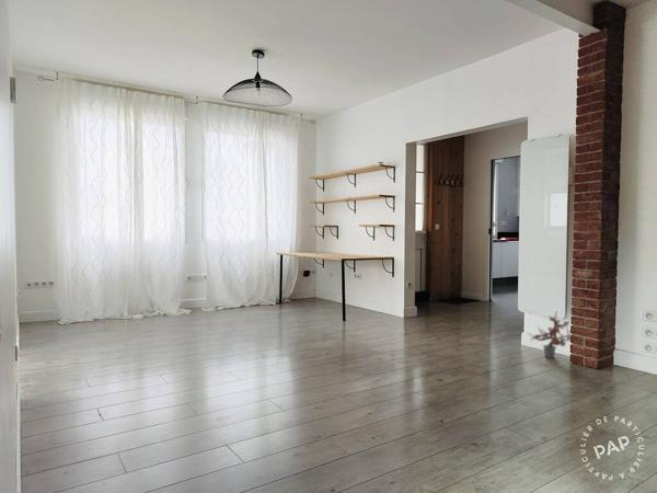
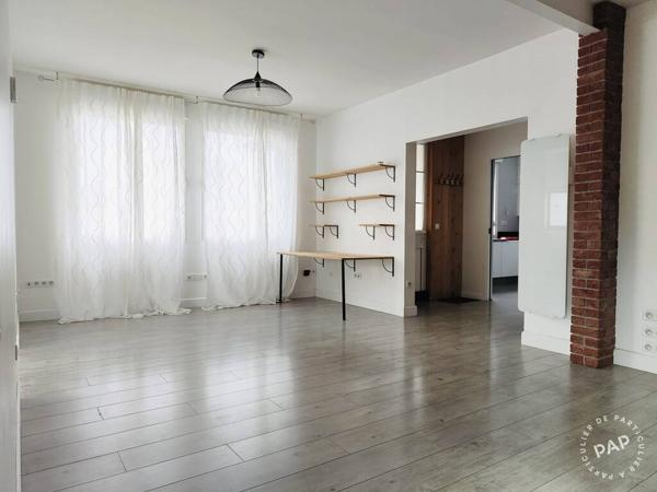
- potted plant (552, 332)
